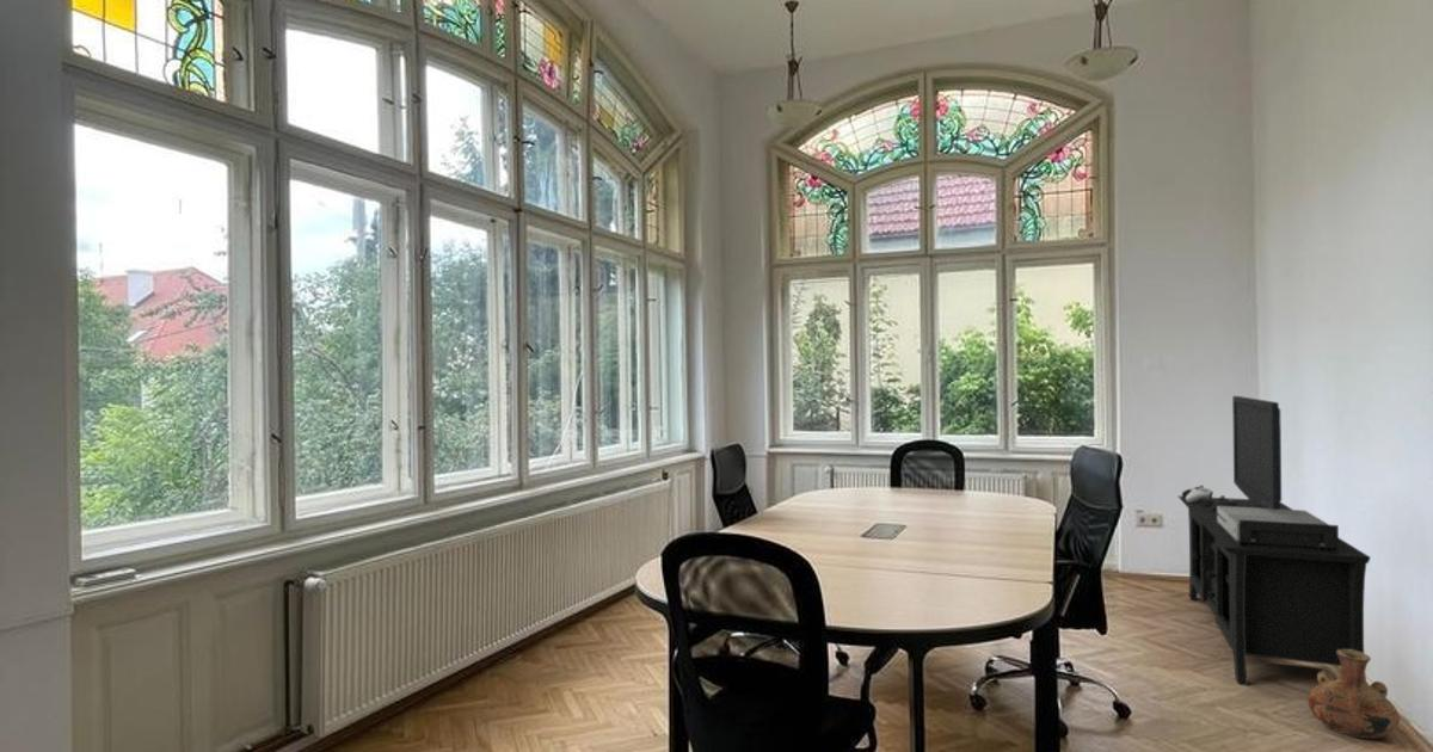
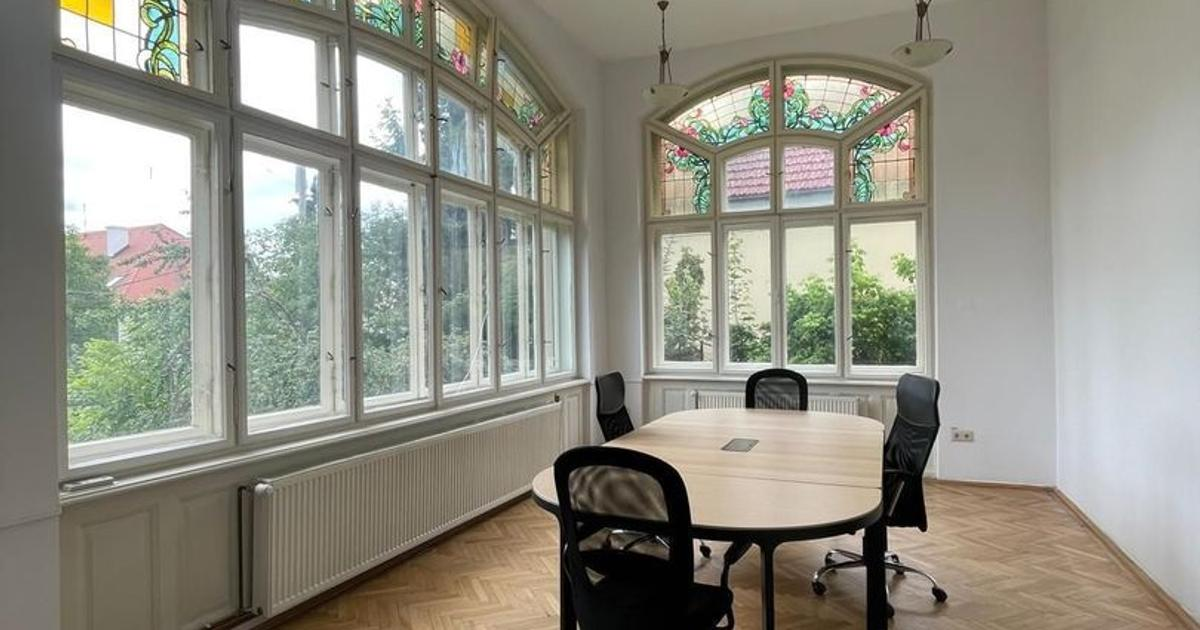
- vase (1352, 690)
- media console (1254, 518)
